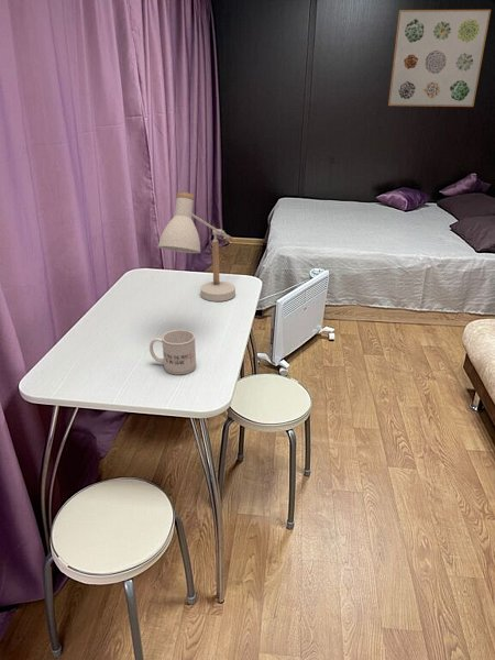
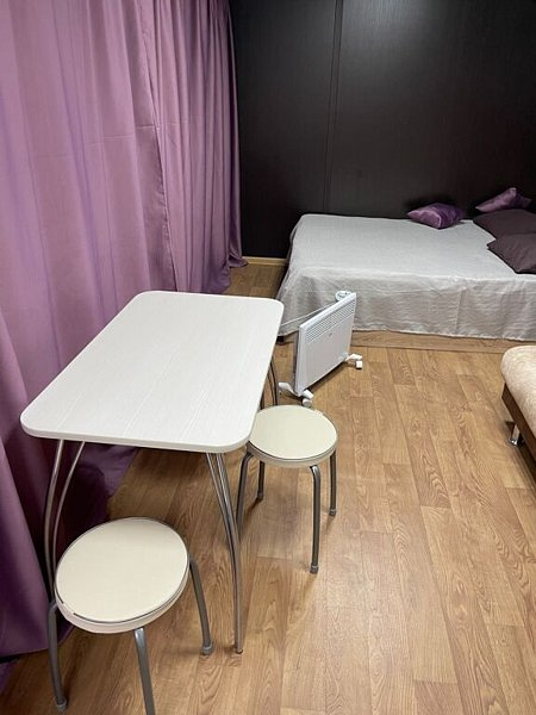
- wall art (437, 59)
- mug (172, 351)
- desk lamp (212, 245)
